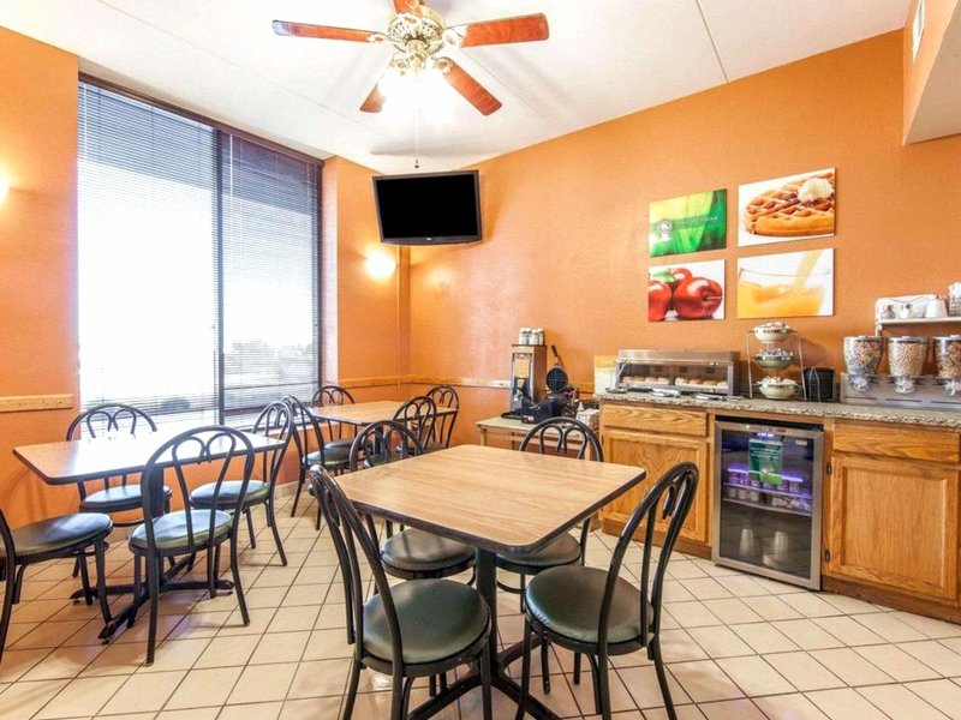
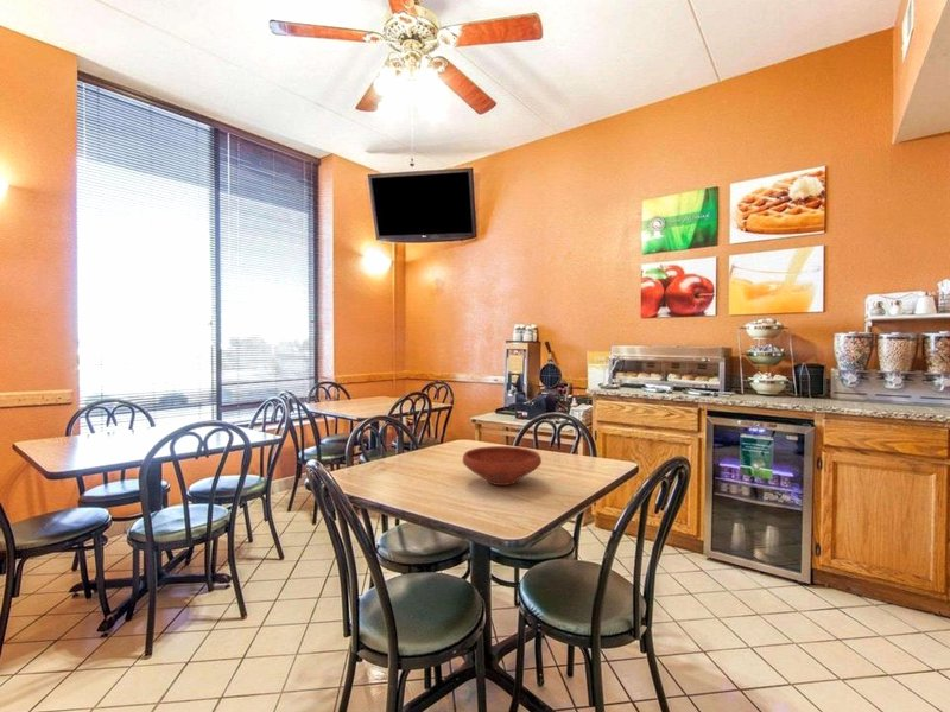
+ bowl (501, 468)
